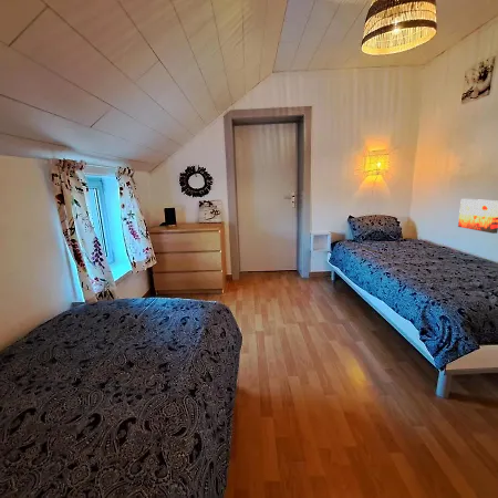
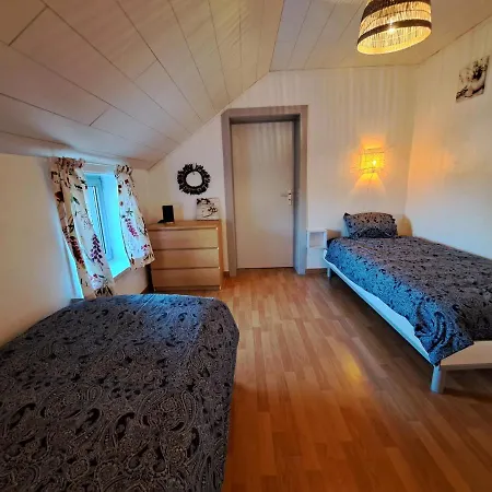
- wall art (478, 215)
